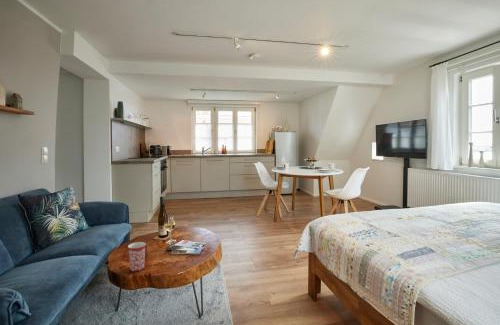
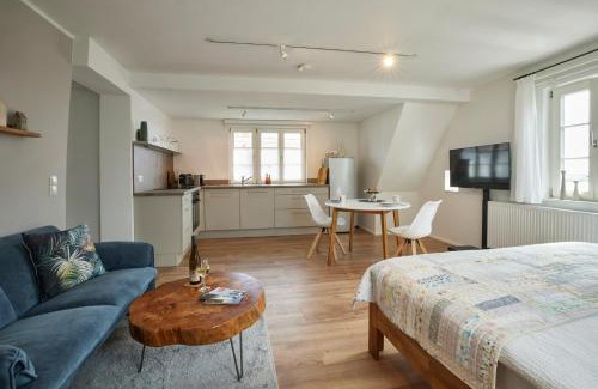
- mug (139, 255)
